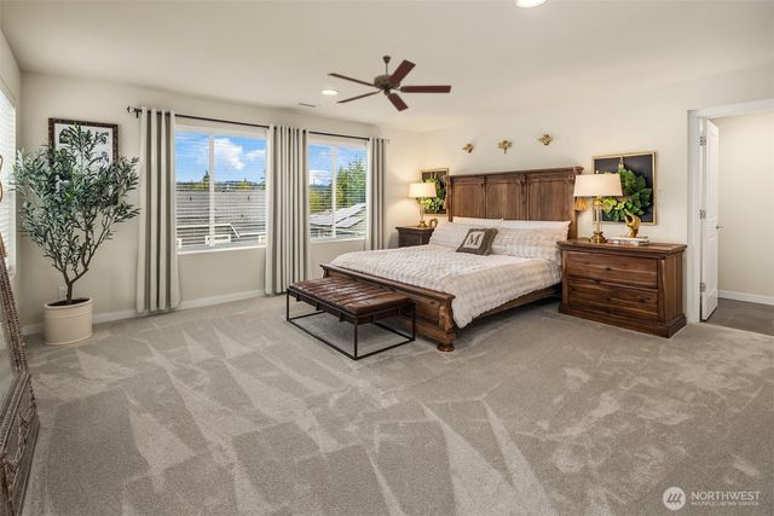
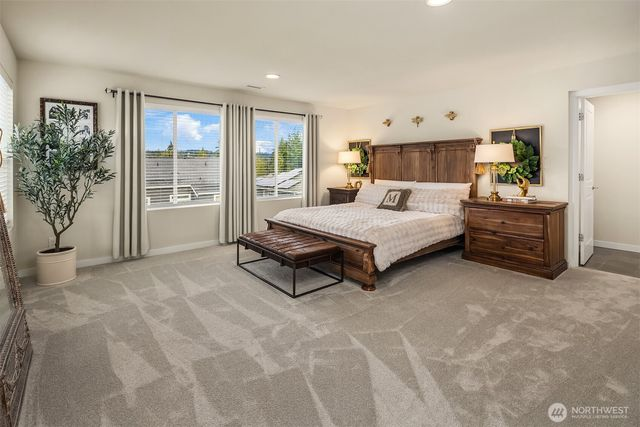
- ceiling fan (391, 76)
